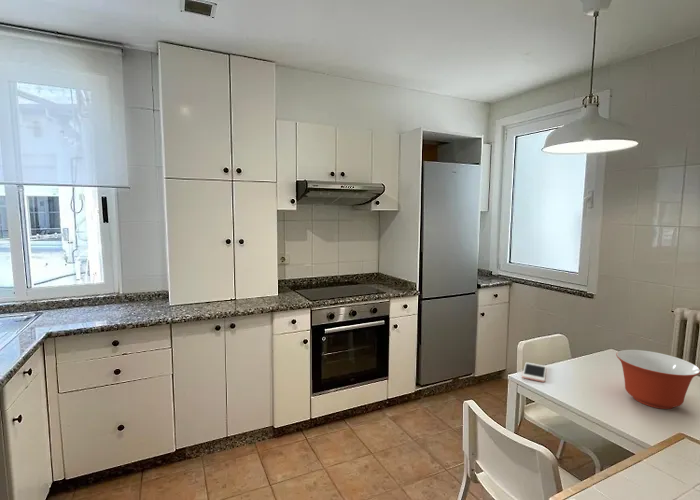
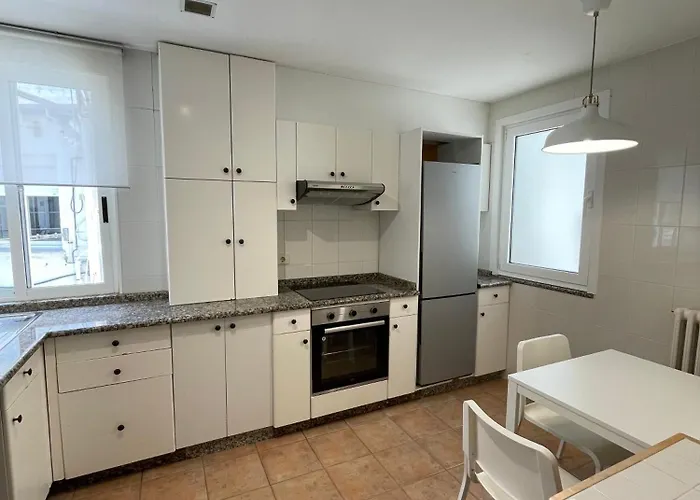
- mixing bowl (654, 381)
- cell phone (534, 371)
